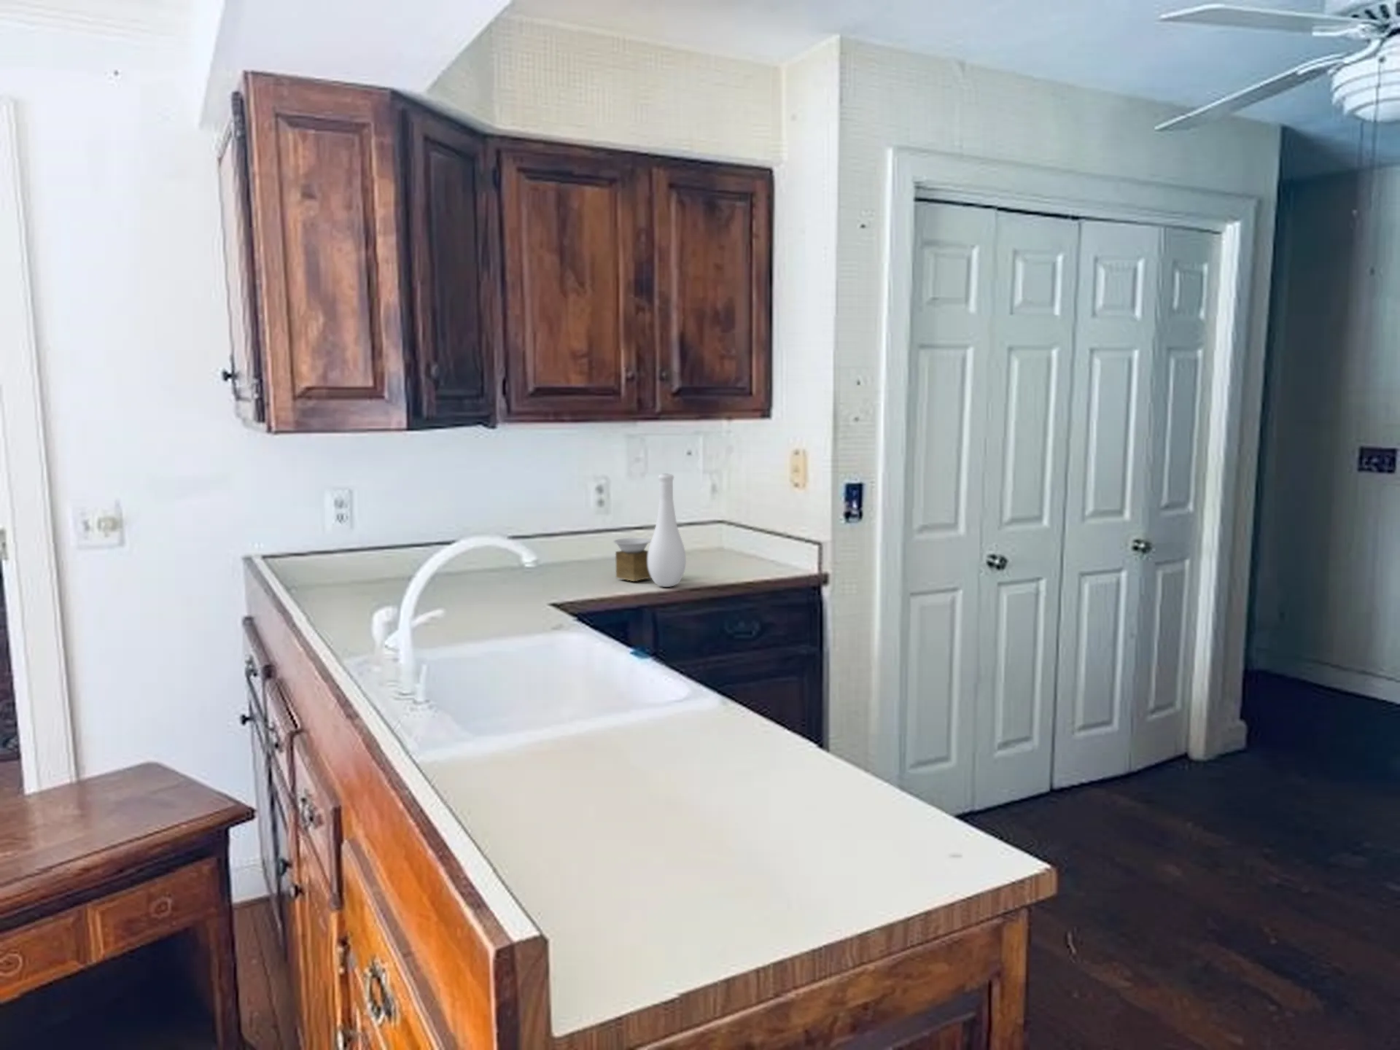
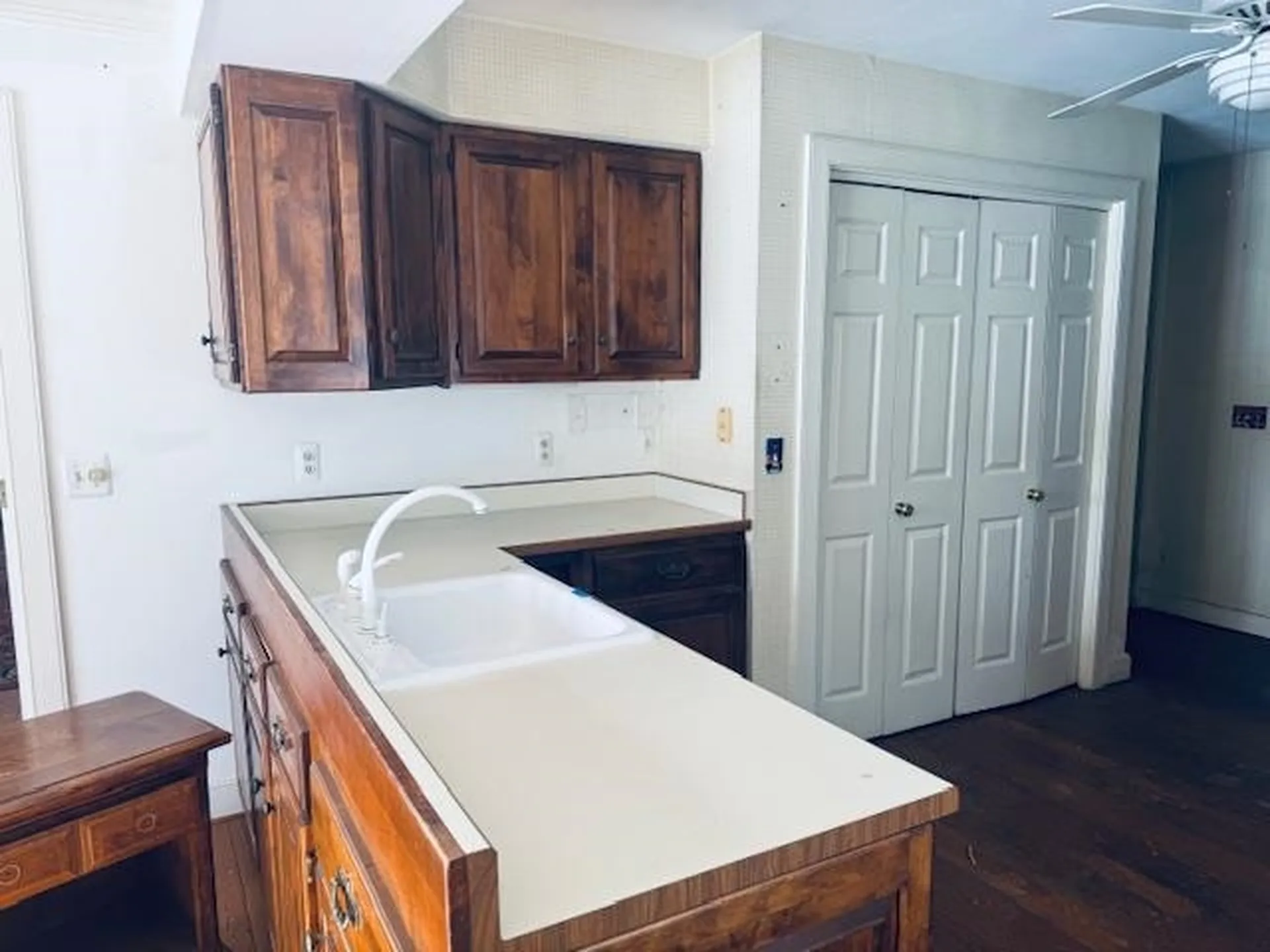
- vase (655, 528)
